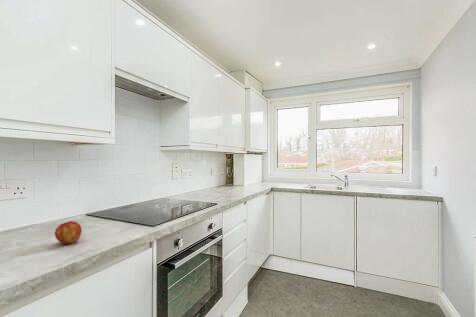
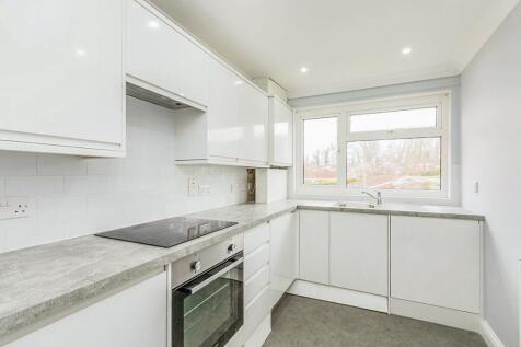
- apple (68, 232)
